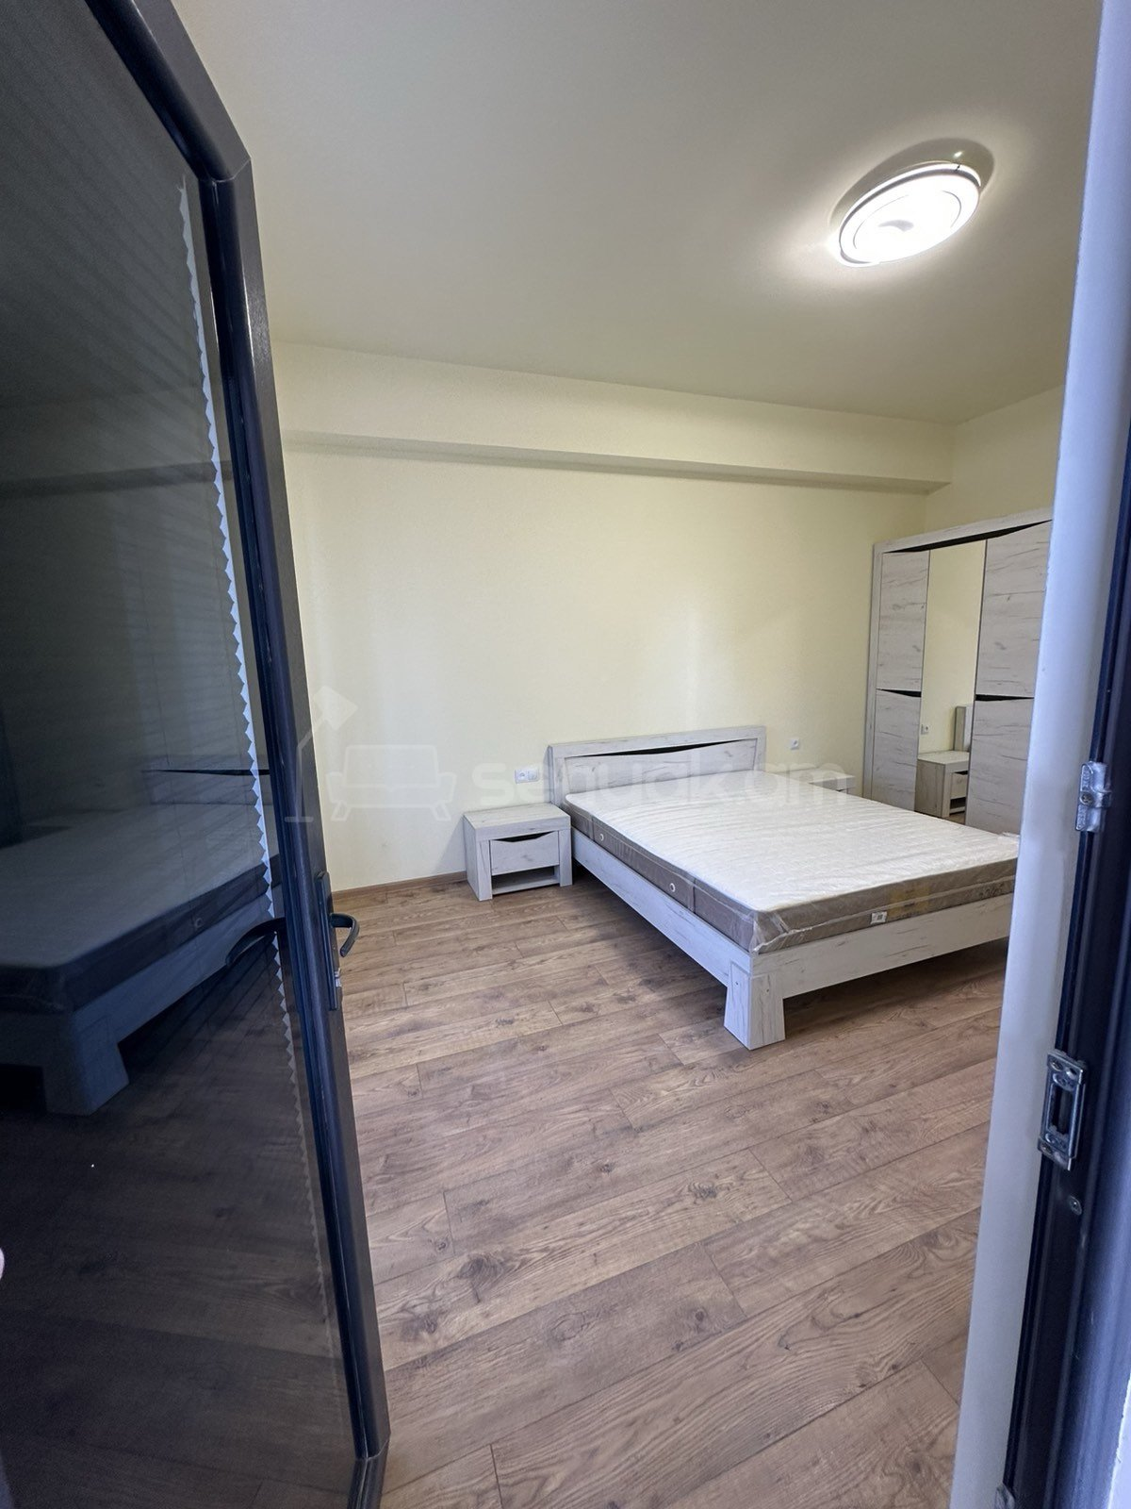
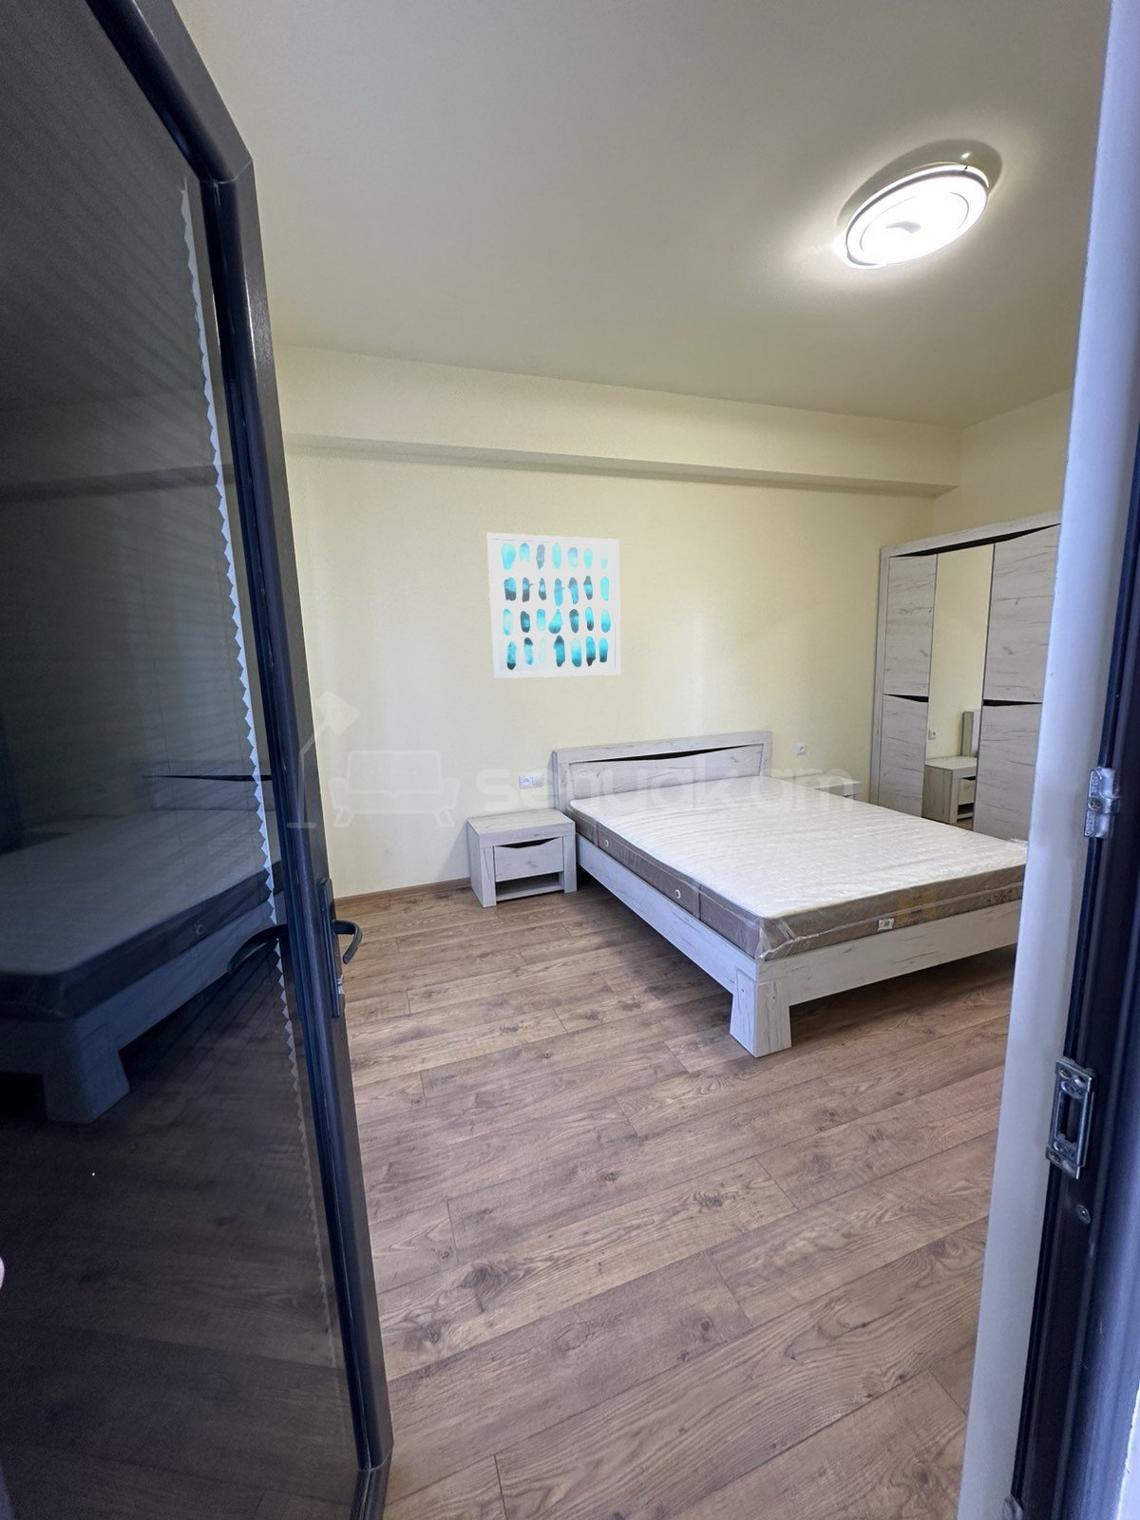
+ wall art (557, 607)
